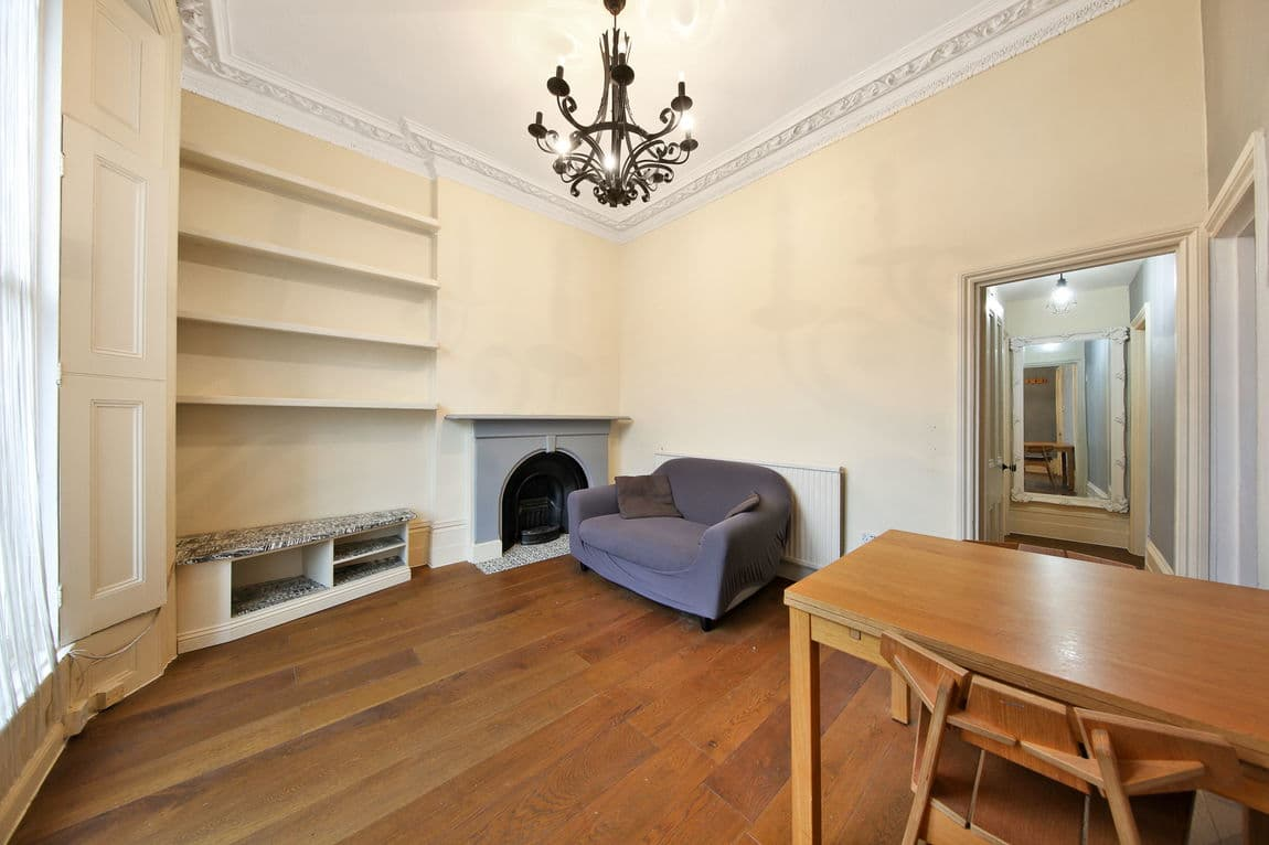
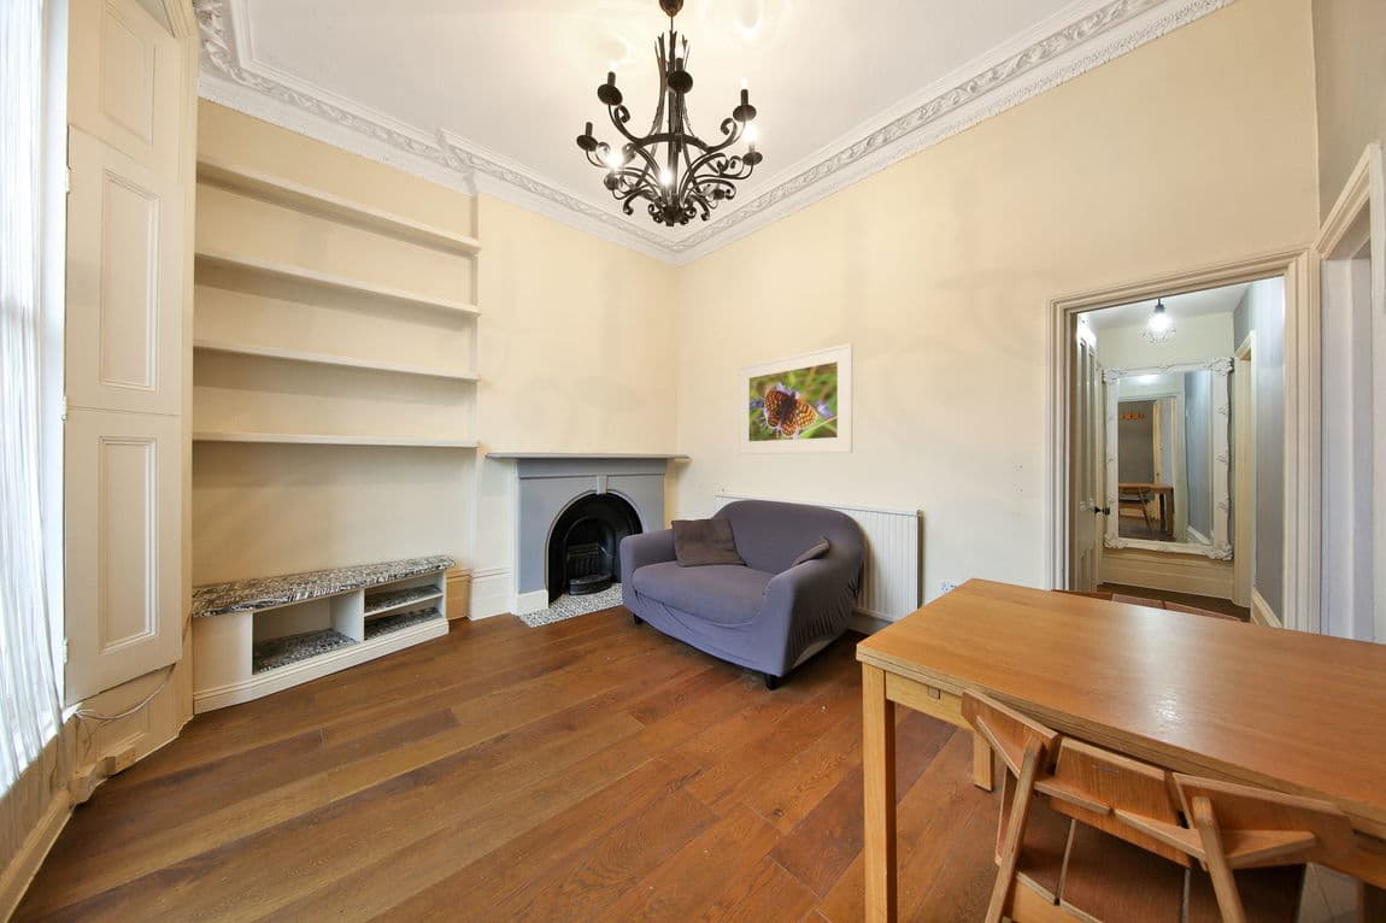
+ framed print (789, 405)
